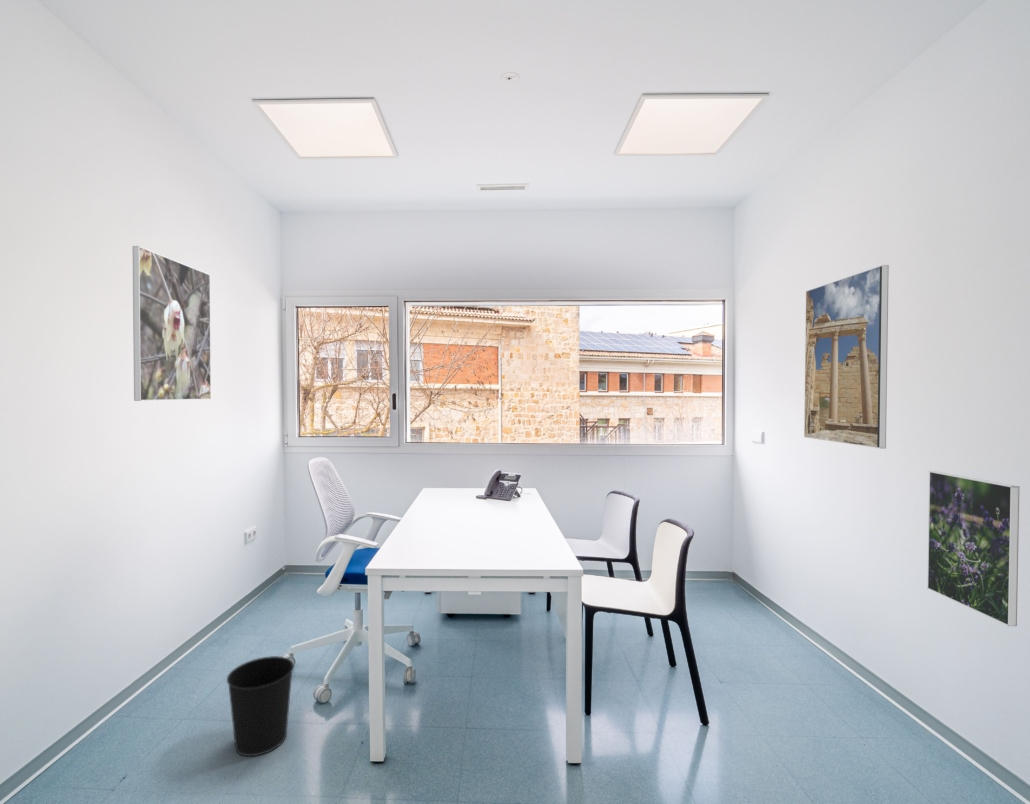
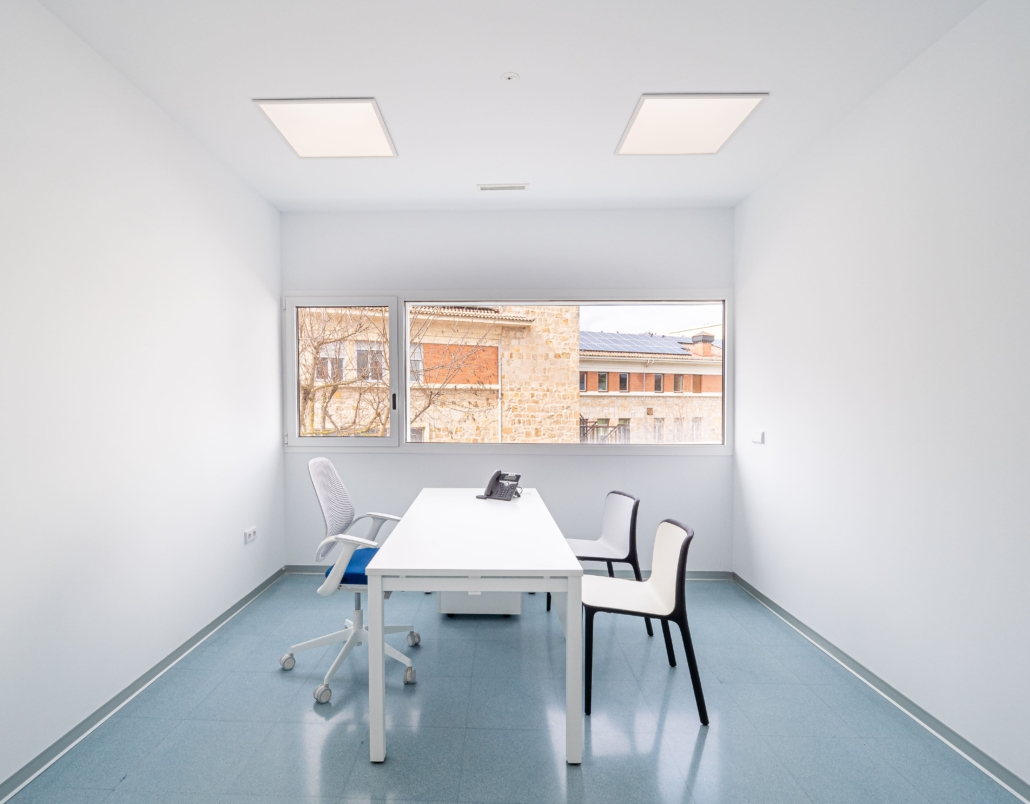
- wastebasket (261, 705)
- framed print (969, 542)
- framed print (841, 361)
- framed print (176, 331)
